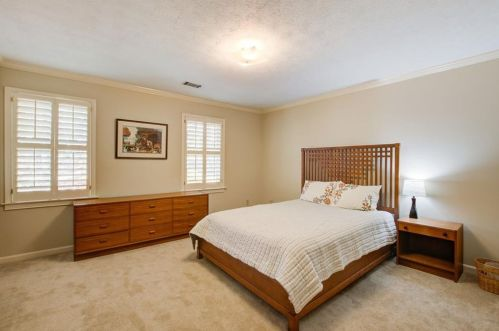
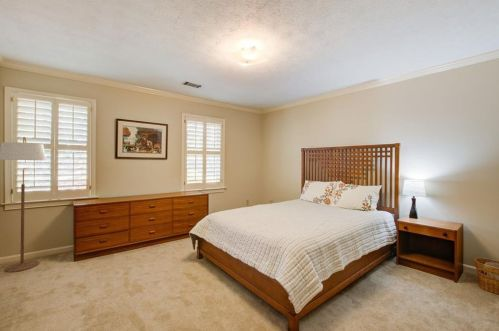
+ floor lamp (23, 201)
